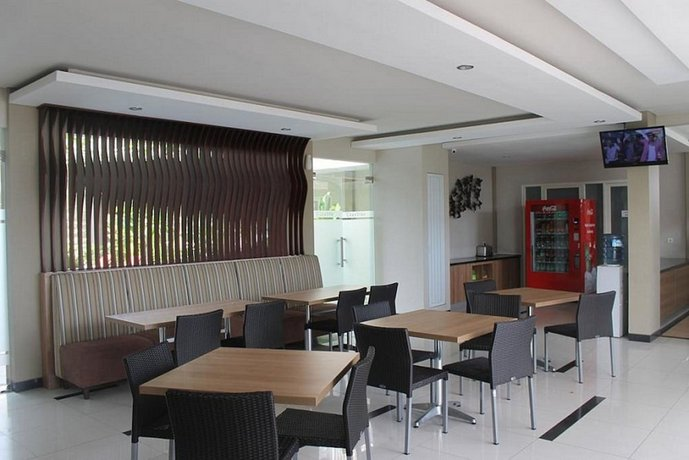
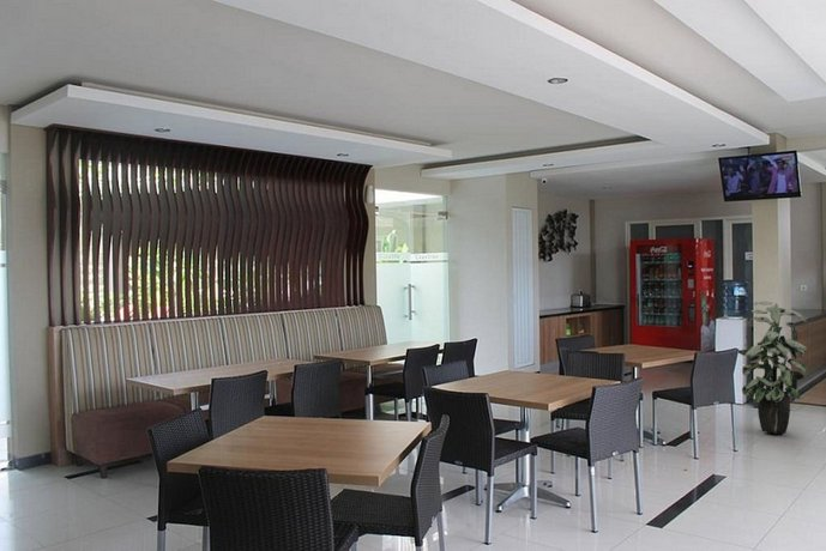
+ indoor plant (771, 367)
